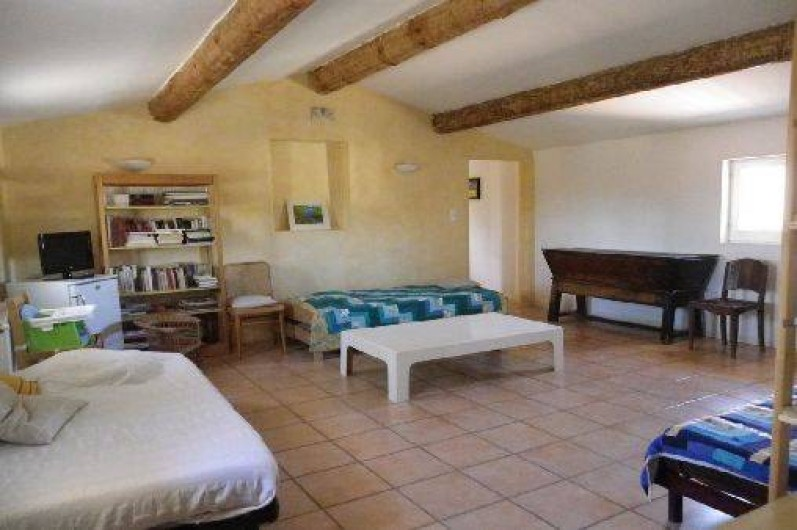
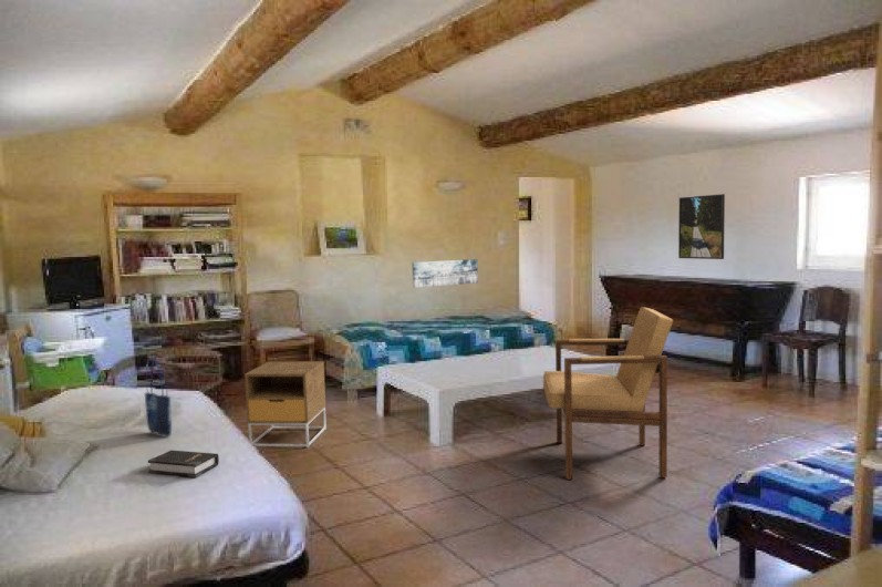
+ nightstand (287, 402)
+ shopping bag (156, 394)
+ hardback book (184, 462)
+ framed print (701, 227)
+ wall art (445, 272)
+ armchair (603, 385)
